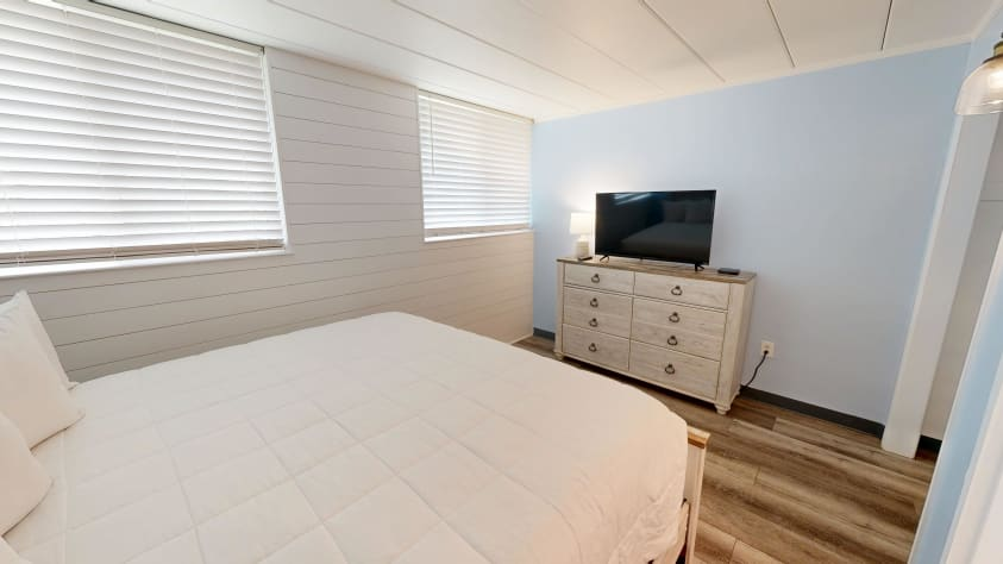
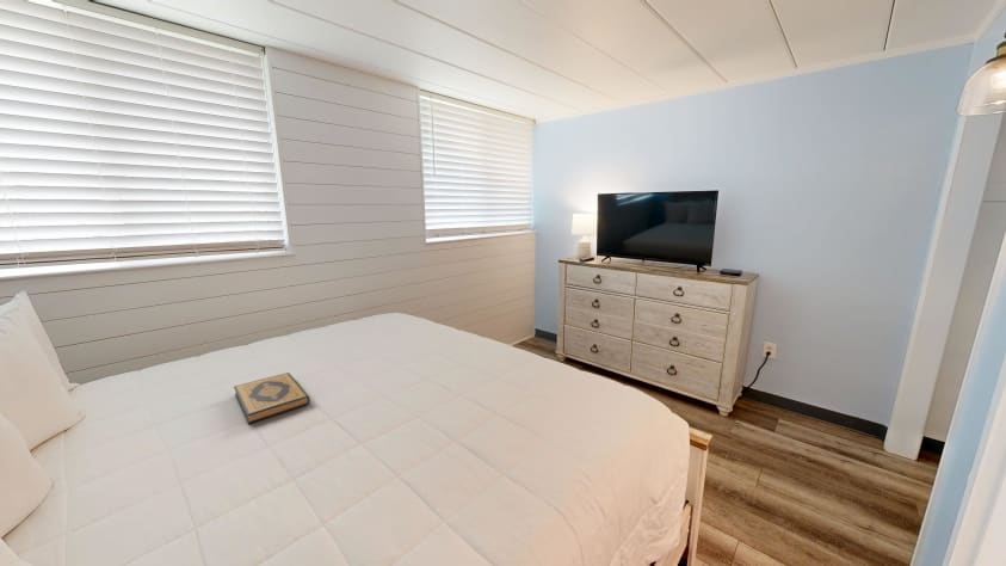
+ hardback book (271, 394)
